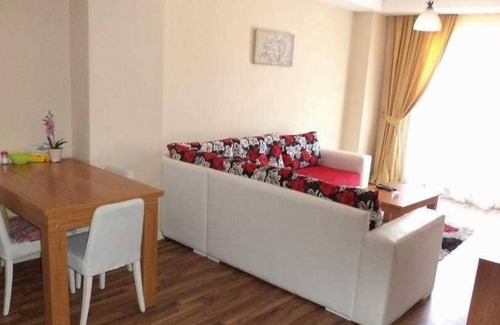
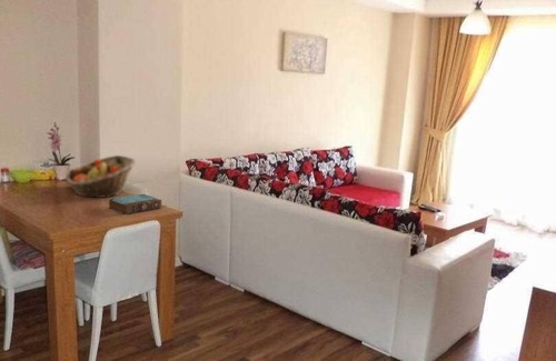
+ fruit basket (101, 174)
+ book (135, 203)
